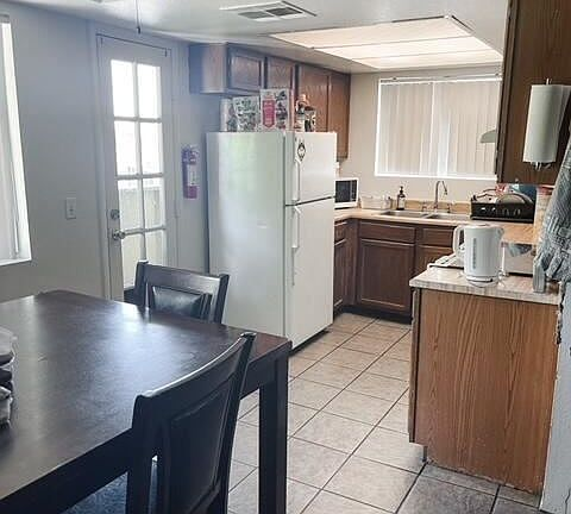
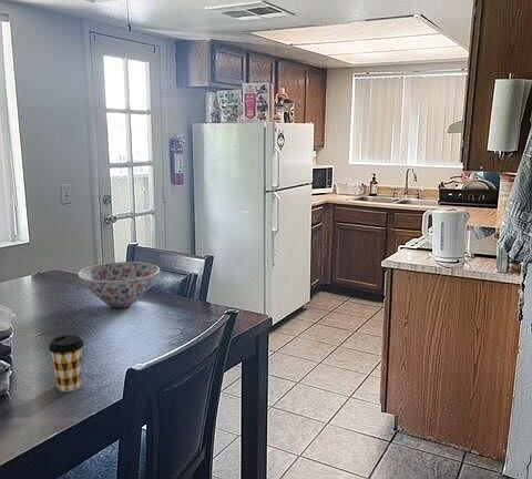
+ bowl (120, 287)
+ coffee cup (68, 363)
